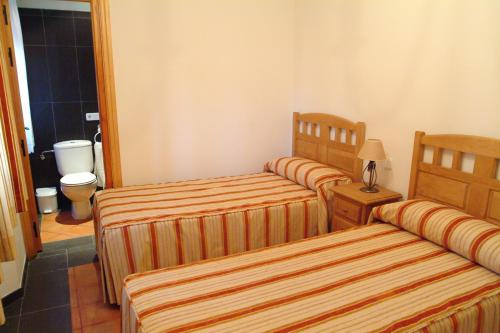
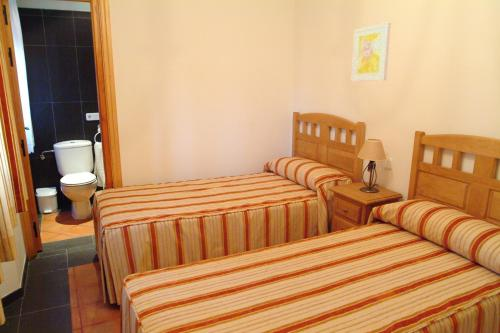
+ wall art (369, 54)
